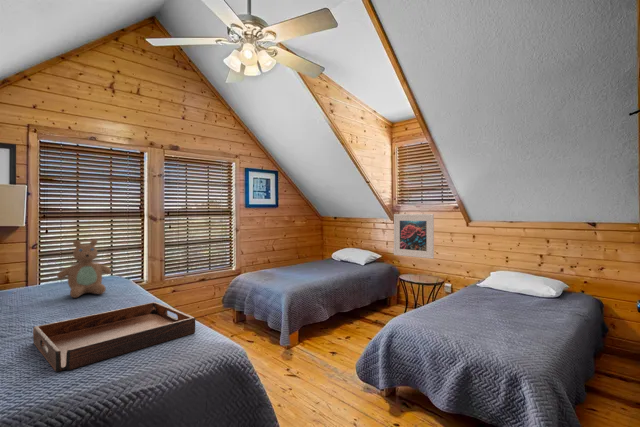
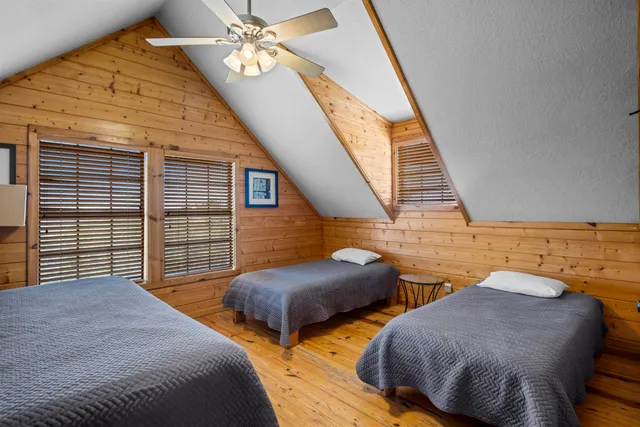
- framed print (412, 235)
- serving tray (117, 329)
- teddy bear (86, 266)
